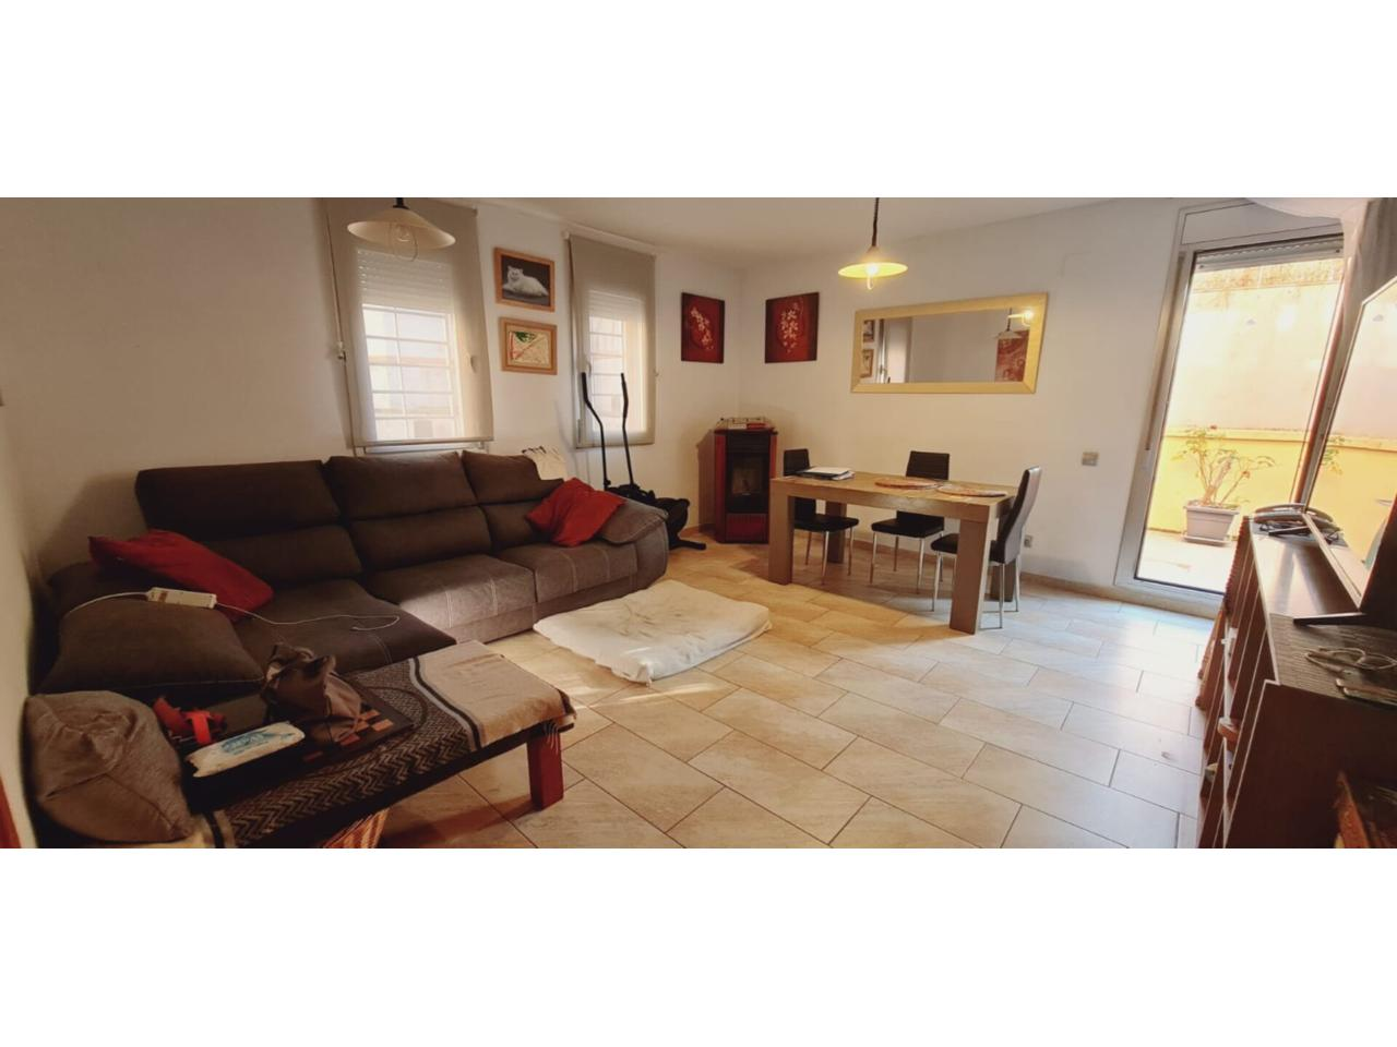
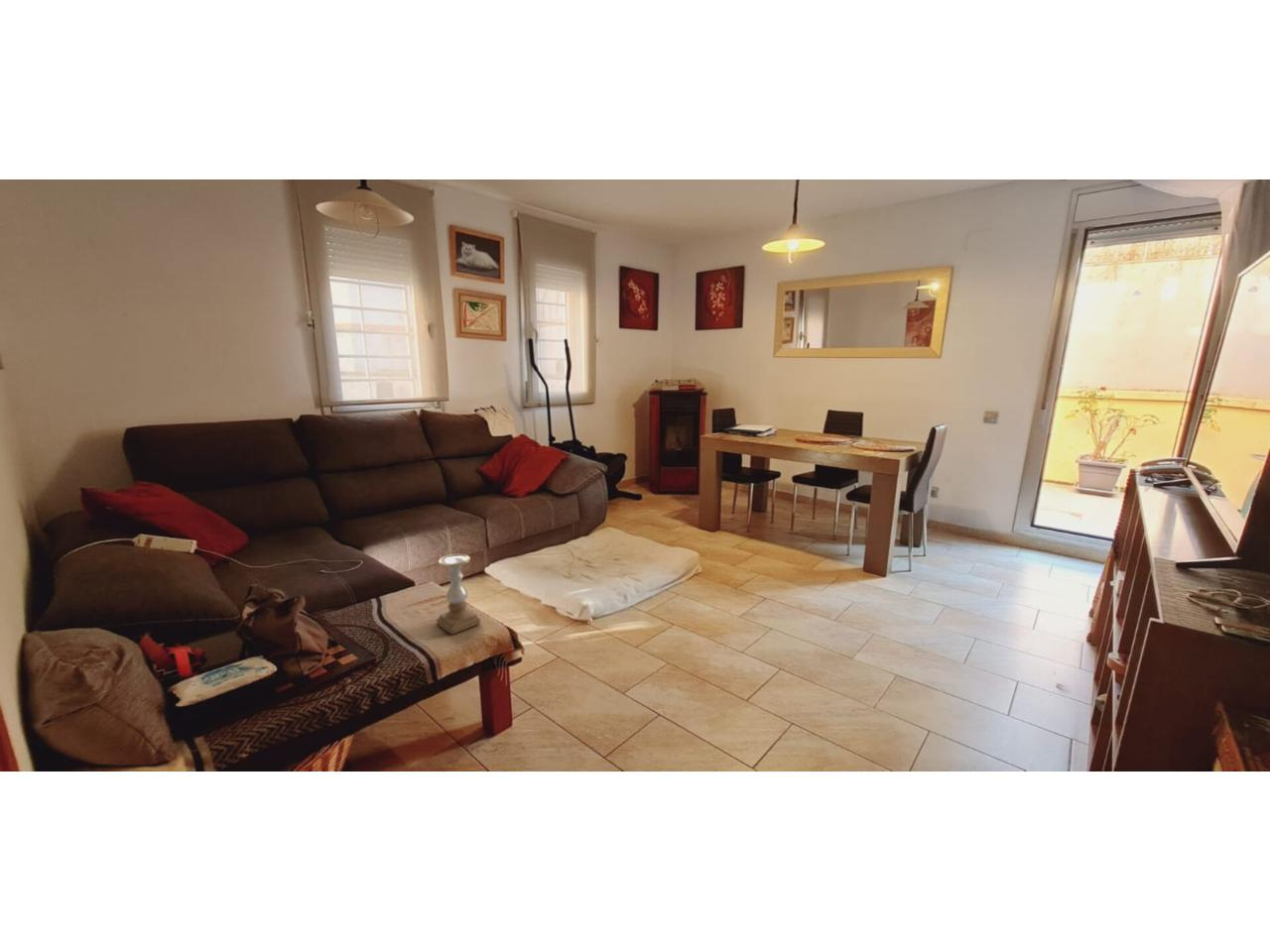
+ candle holder (456, 591)
